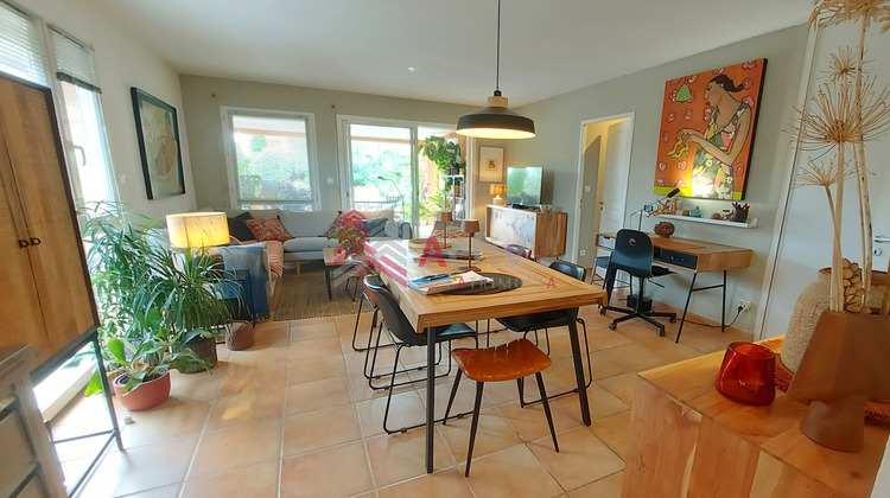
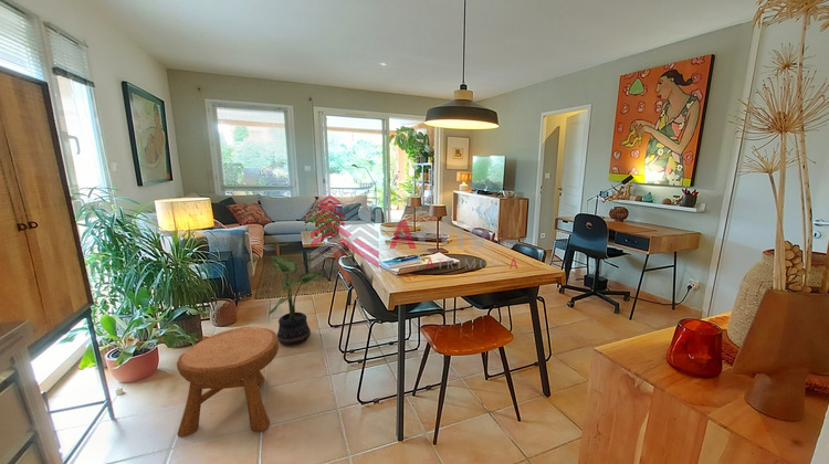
+ potted plant (295, 297)
+ stool (237, 373)
